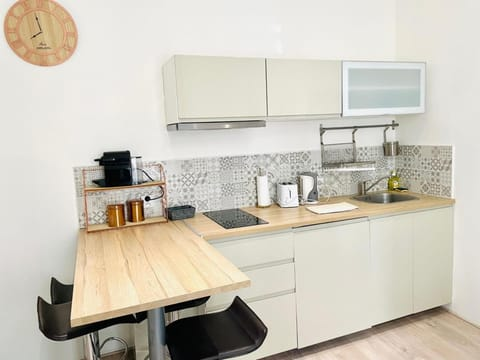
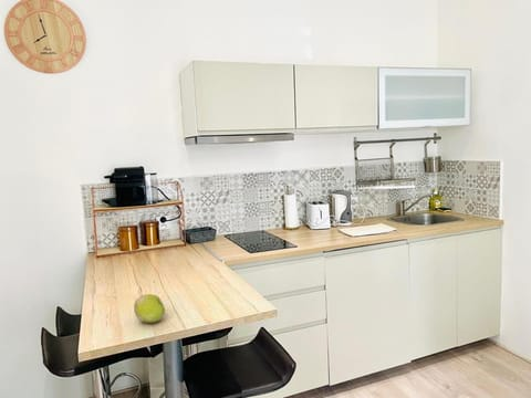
+ fruit (149, 307)
